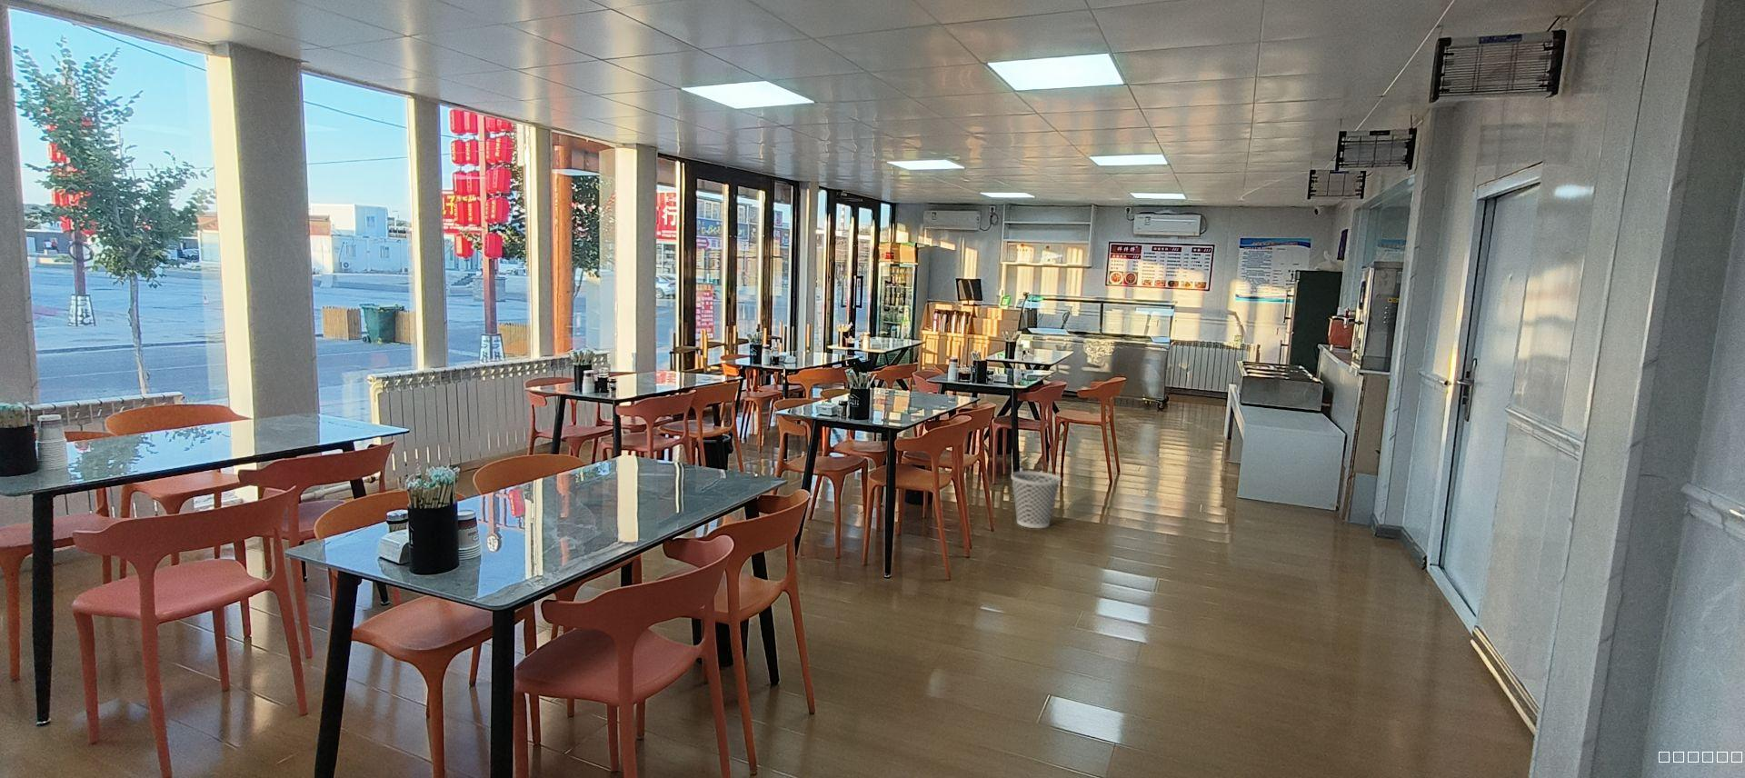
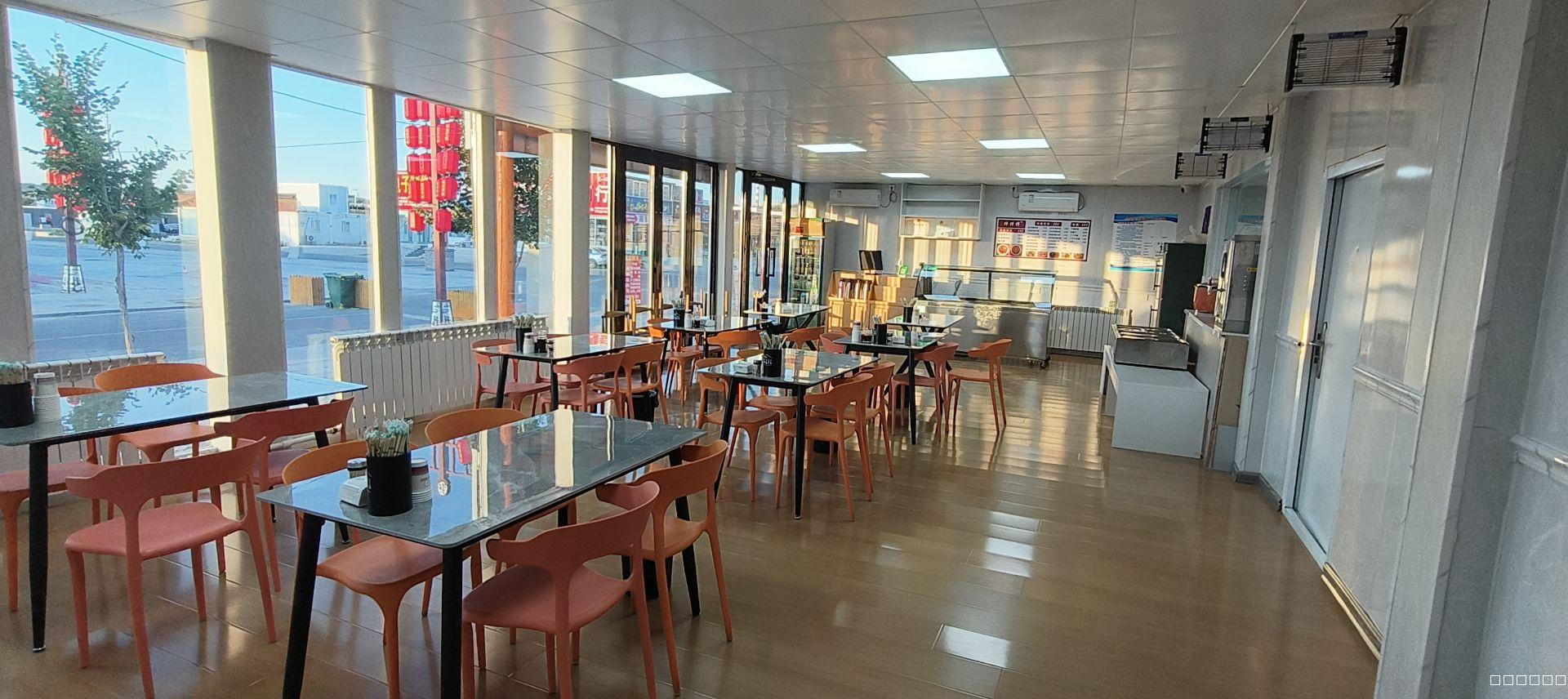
- wastebasket (1034, 500)
